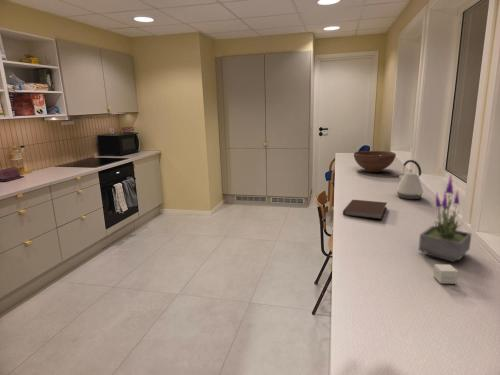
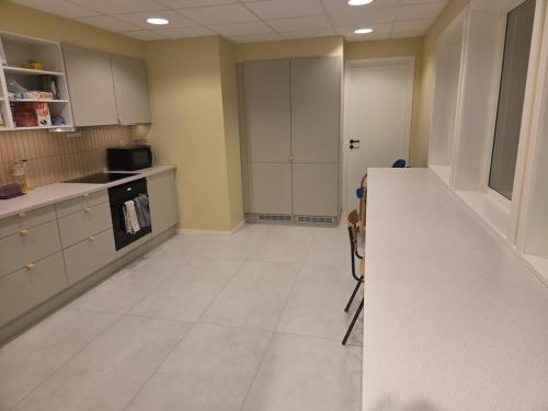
- small box (445, 273)
- kettle (409, 178)
- potted plant (447, 214)
- notebook (365, 208)
- fruit bowl (373, 162)
